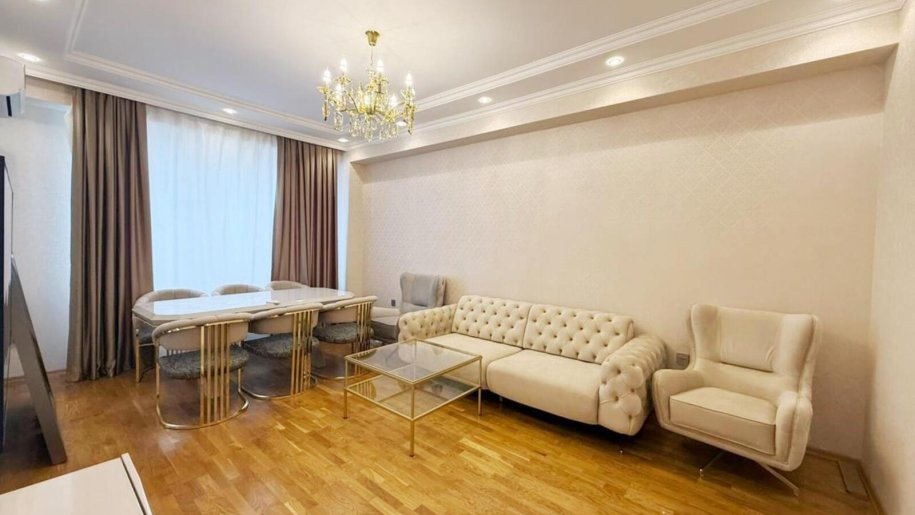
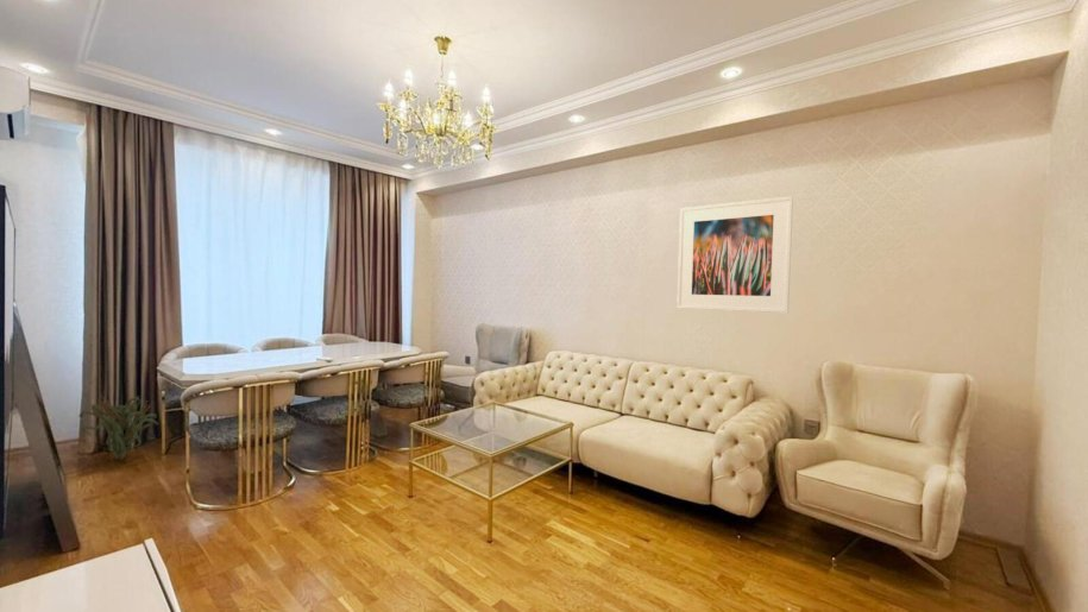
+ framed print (730, 257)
+ decorative plant (120, 425)
